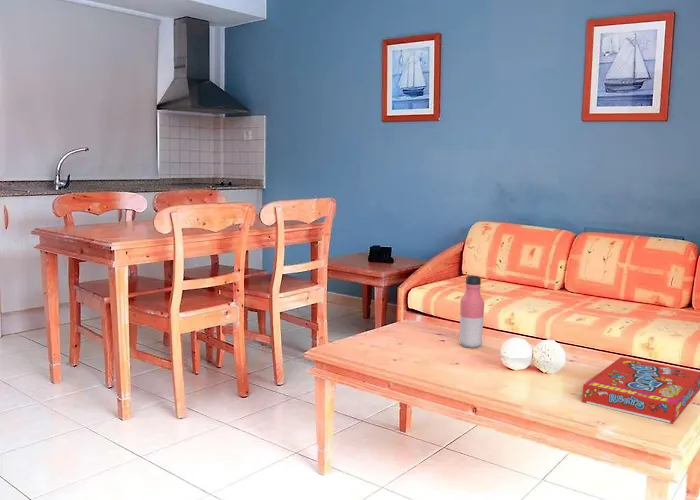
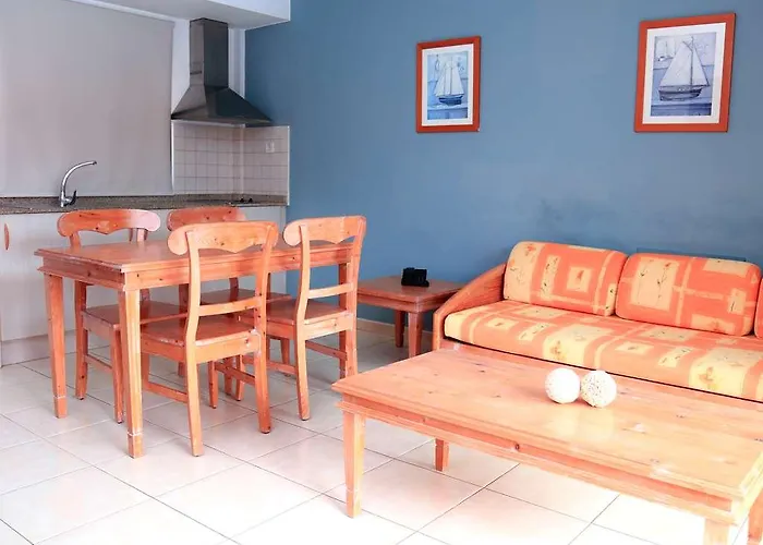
- water bottle (471, 311)
- snack box (644, 386)
